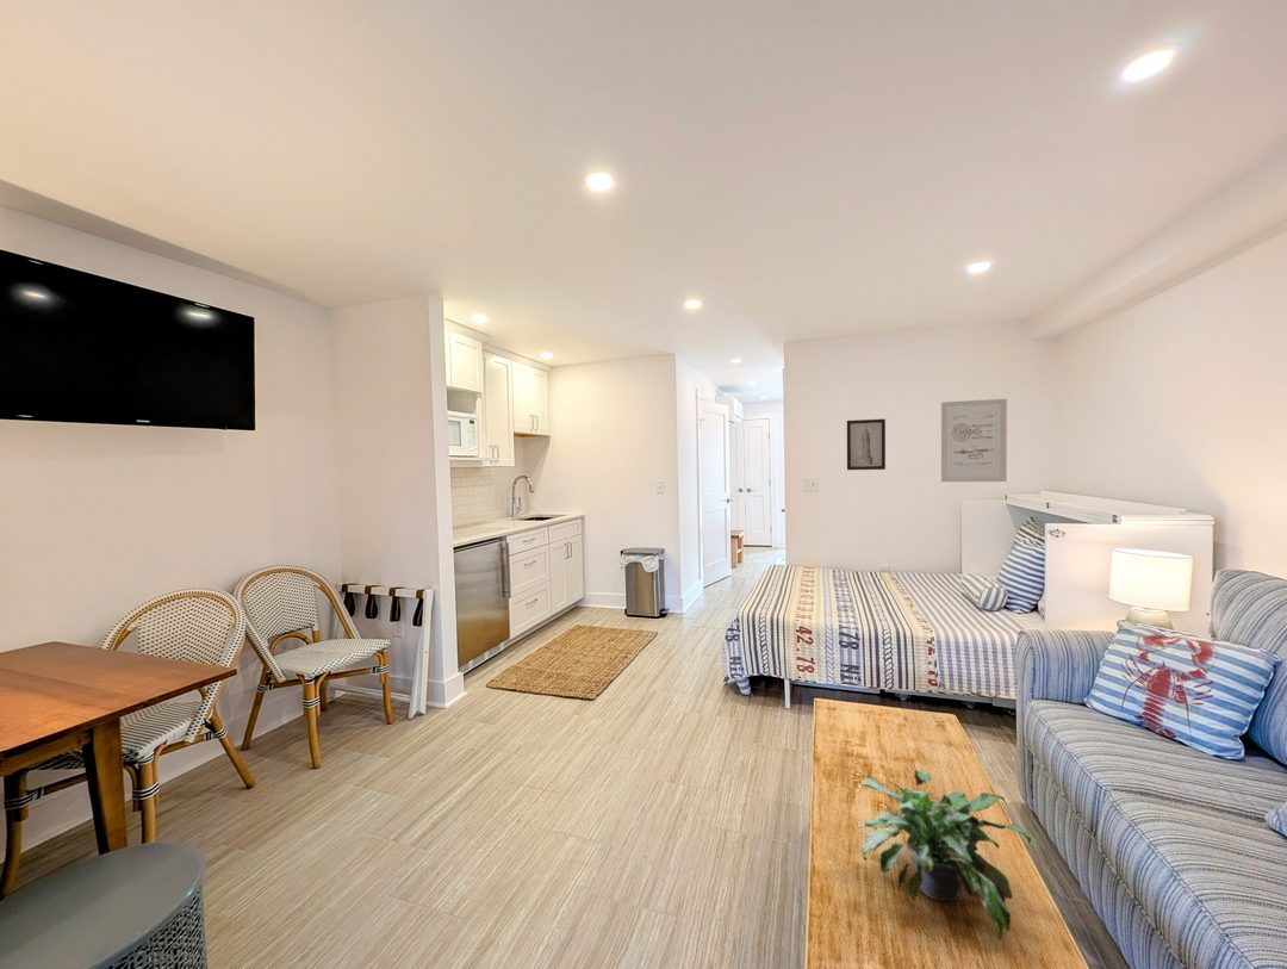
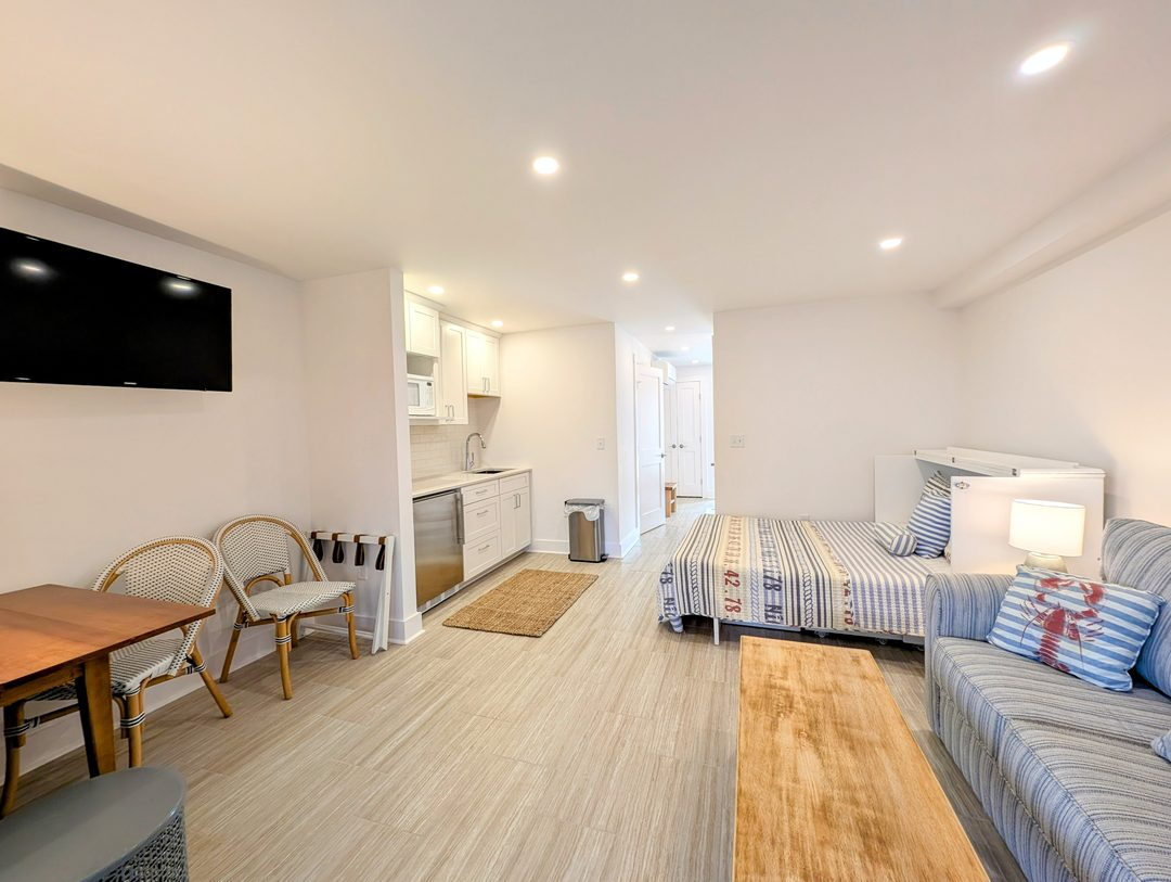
- wall art (972, 441)
- potted plant (934, 837)
- wall art (865, 445)
